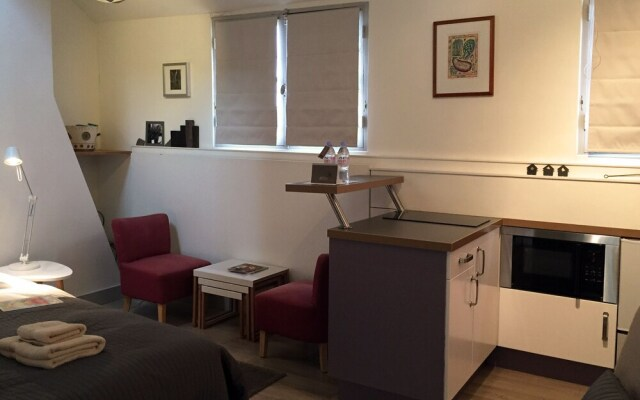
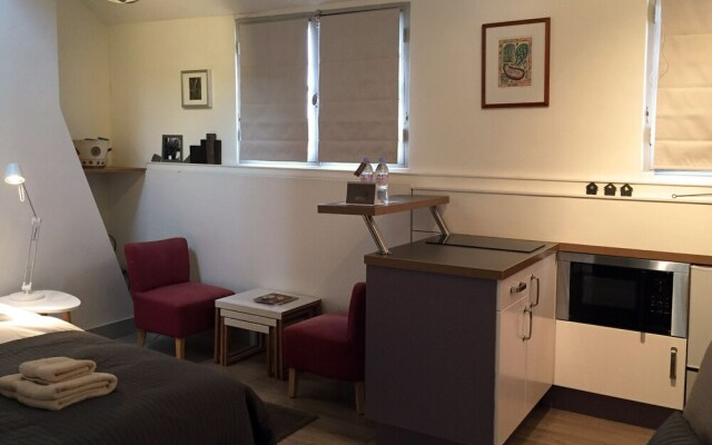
- magazine (28, 302)
